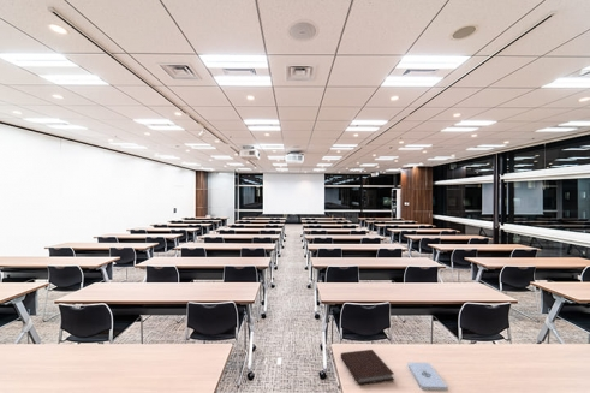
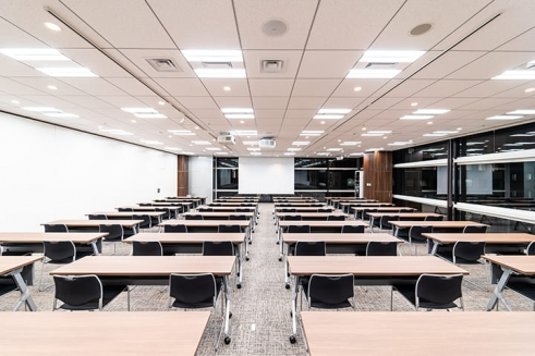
- notepad (425, 375)
- notebook (365, 365)
